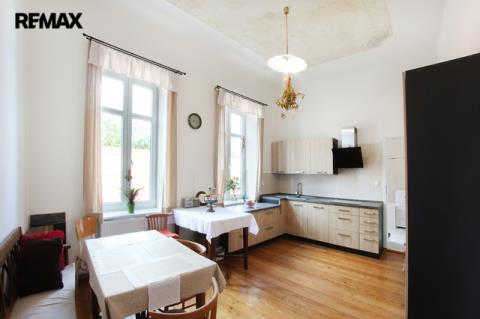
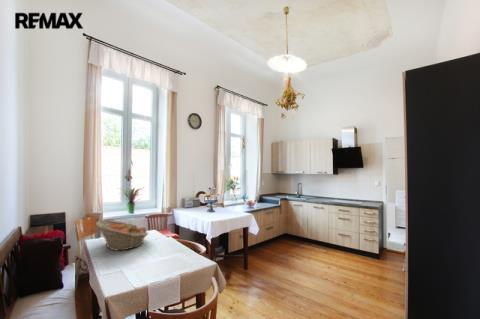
+ fruit basket (122, 232)
